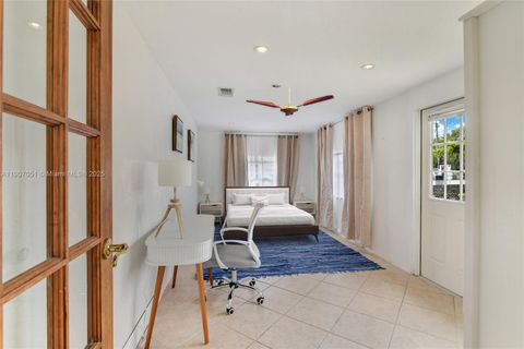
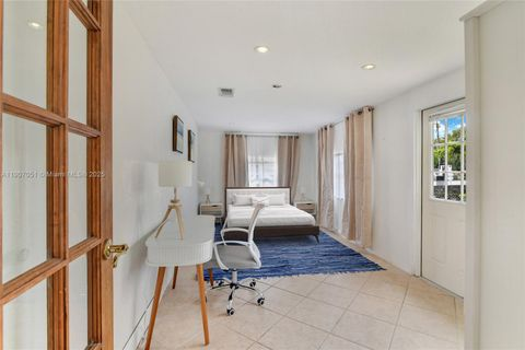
- ceiling fan (288, 103)
